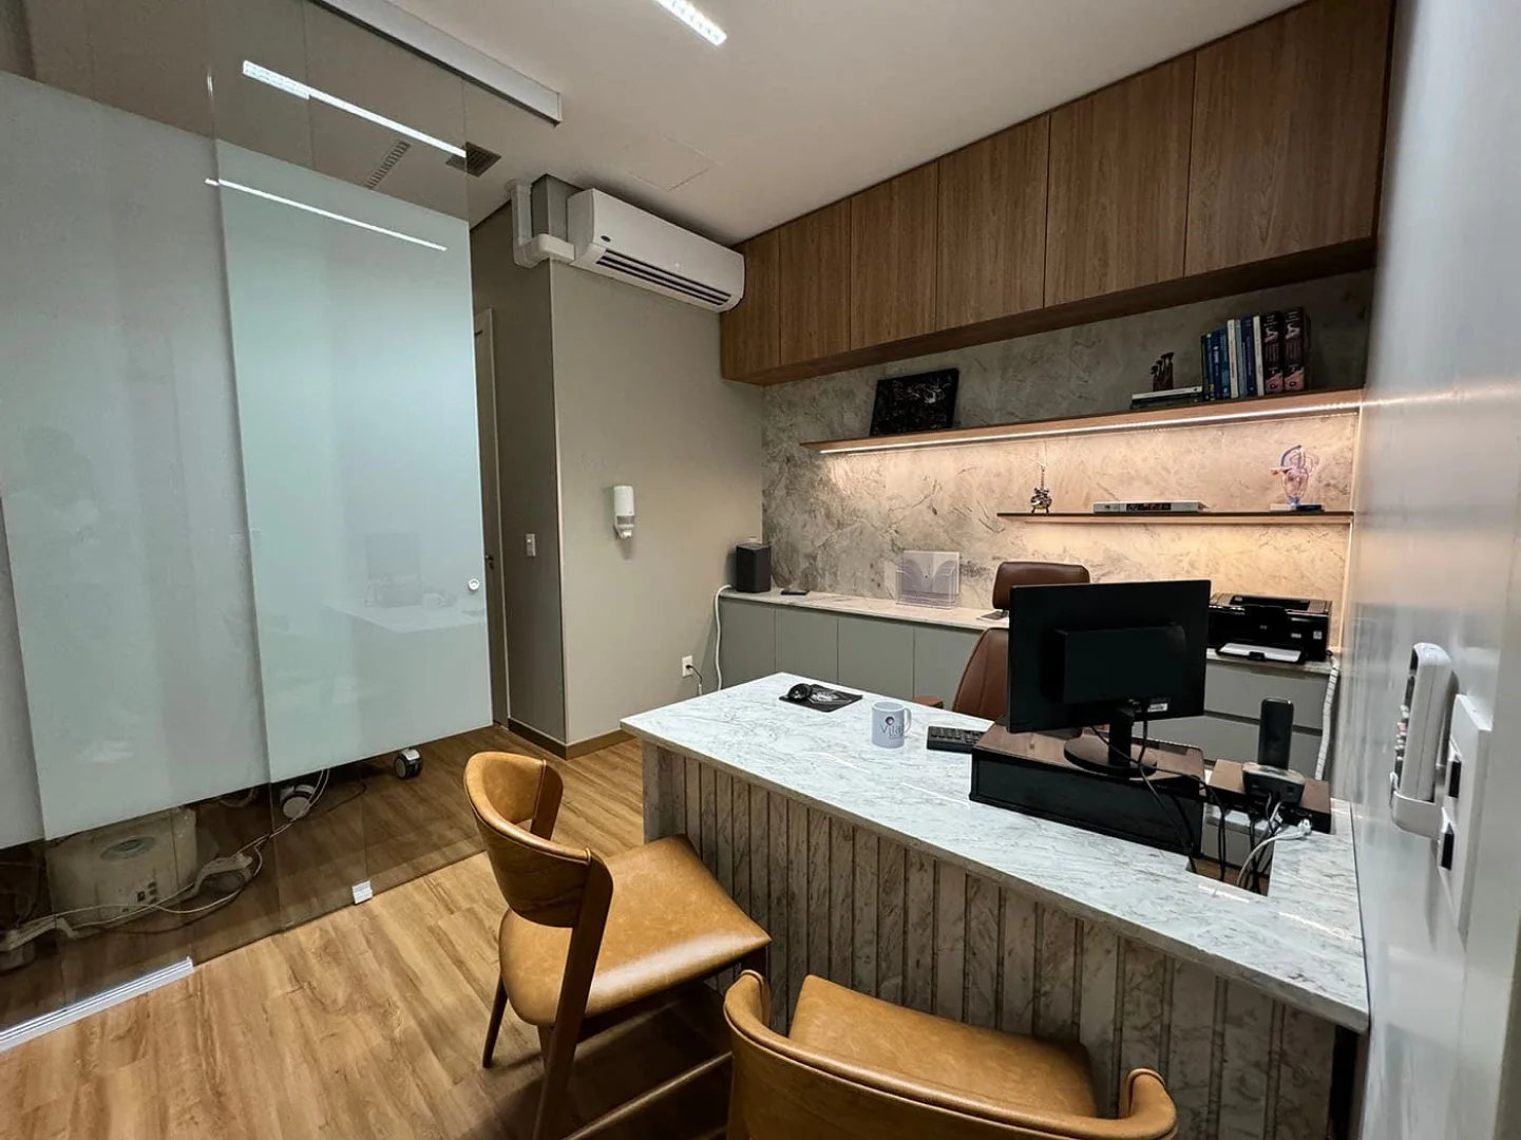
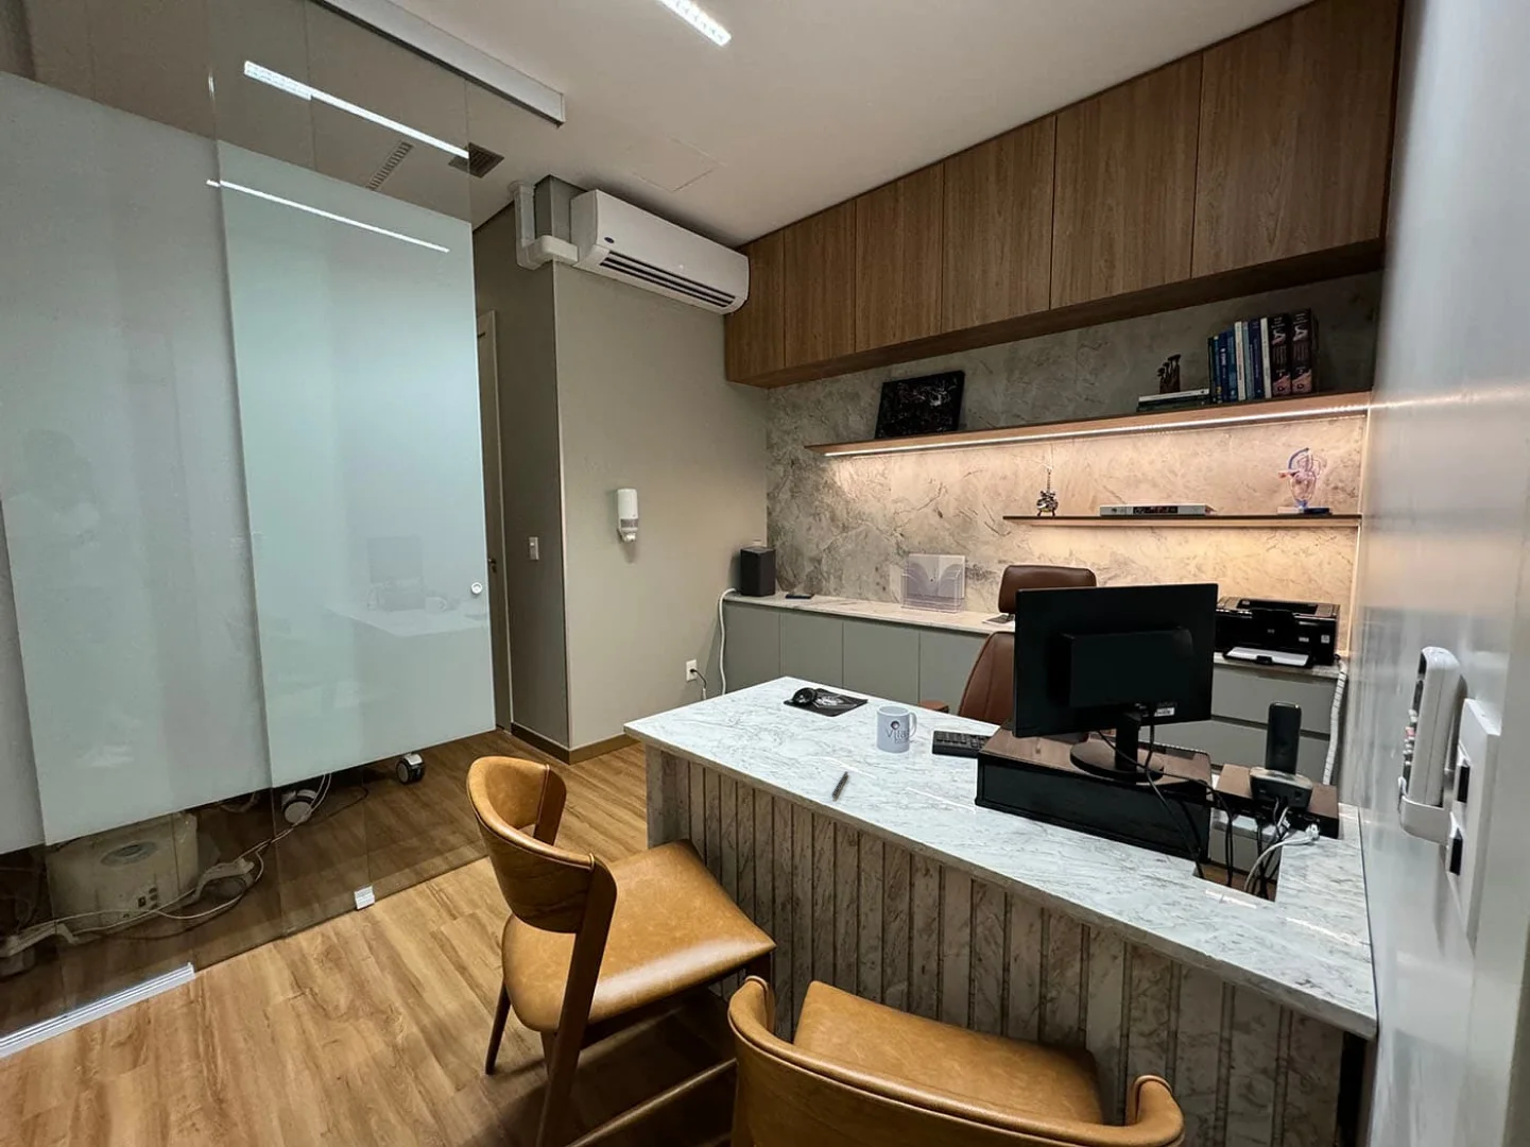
+ pen (840, 783)
